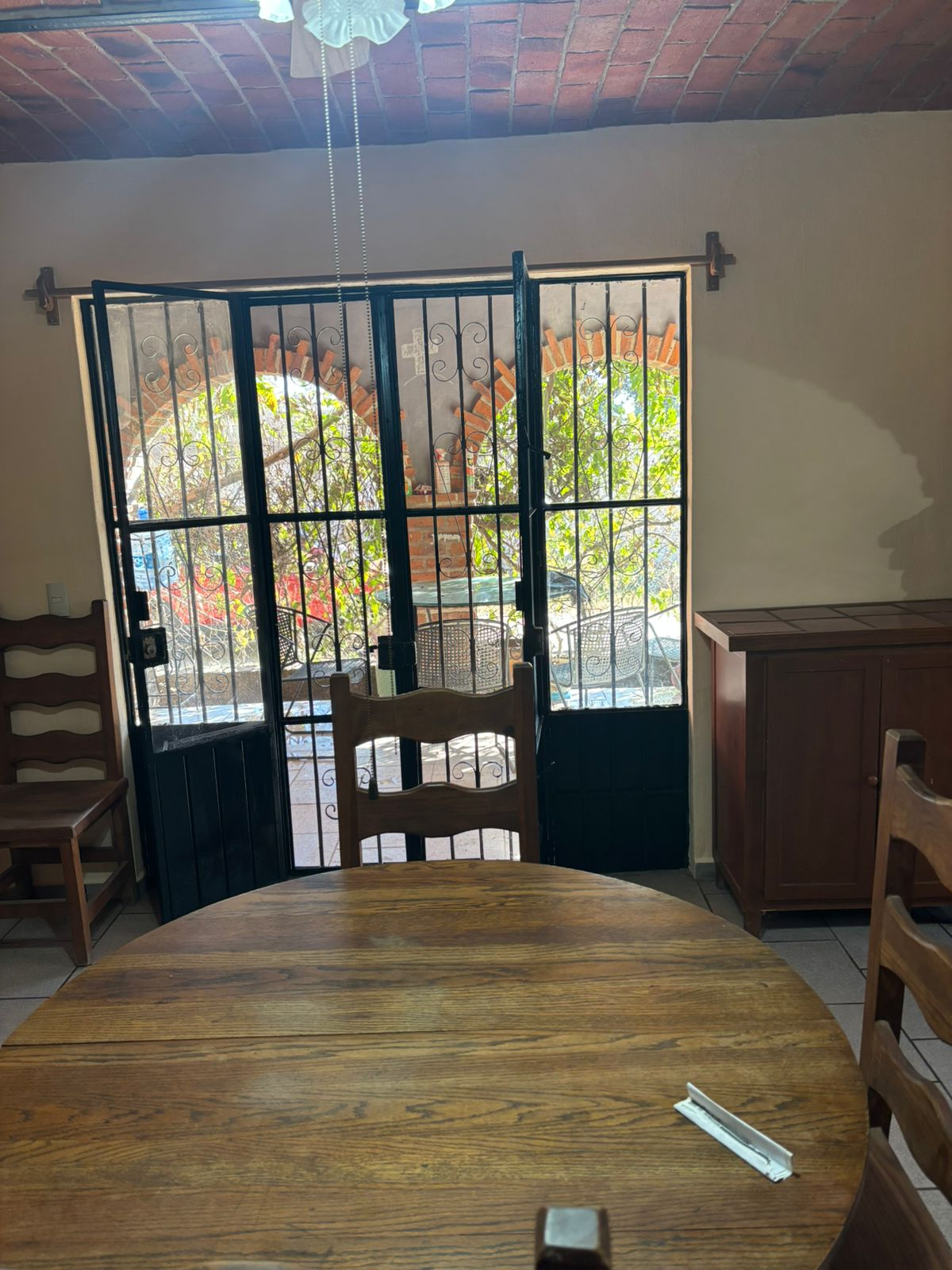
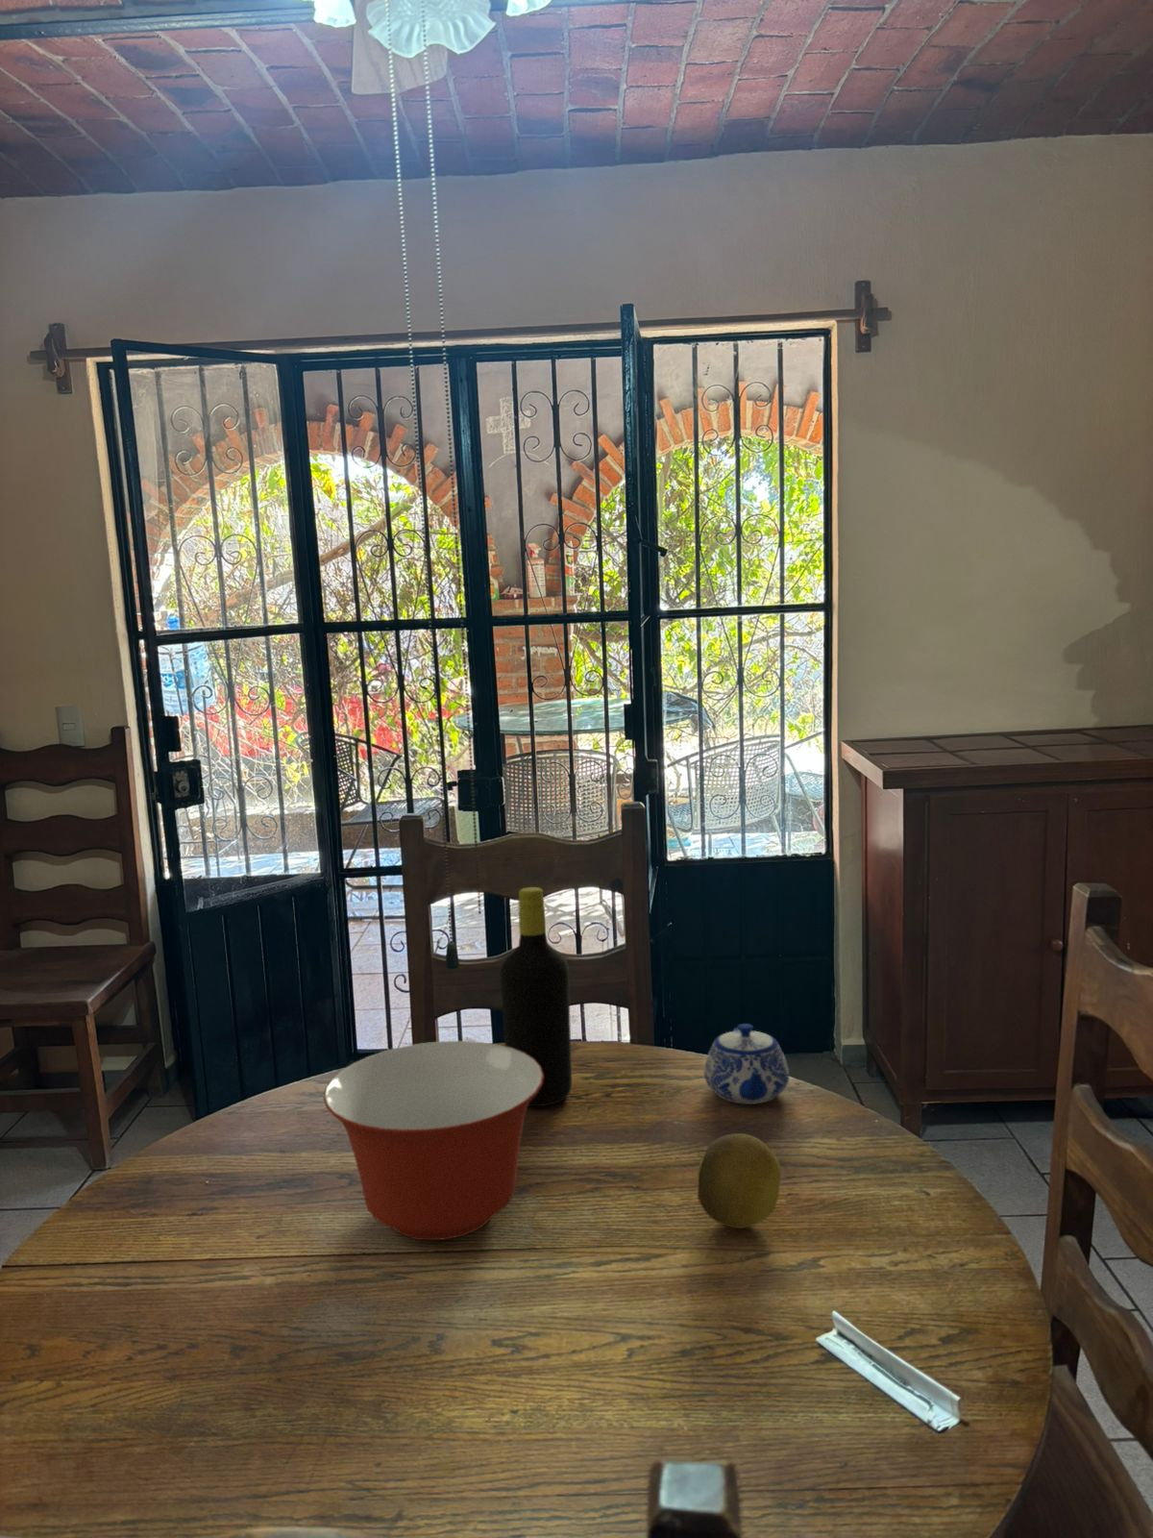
+ fruit (738, 1180)
+ bottle (535, 993)
+ mixing bowl (438, 1146)
+ teapot (746, 1061)
